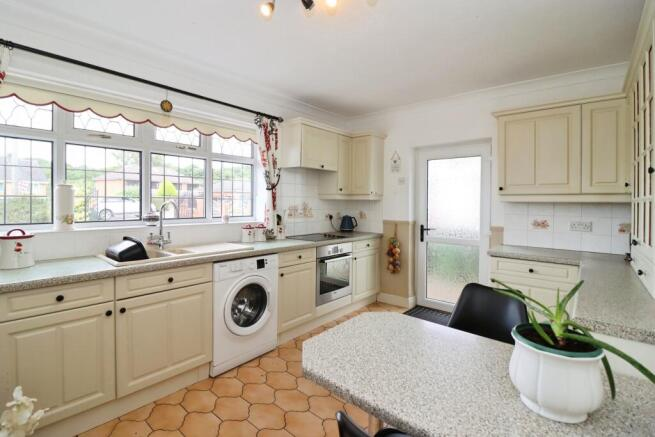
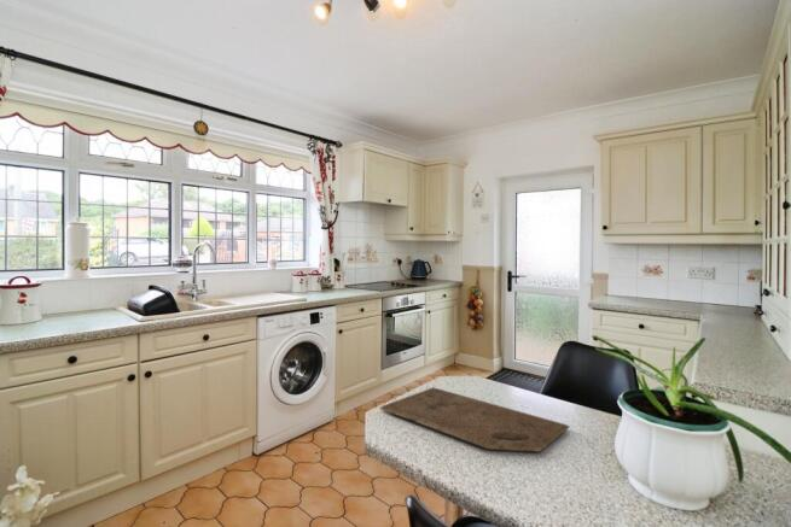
+ cutting board (469, 416)
